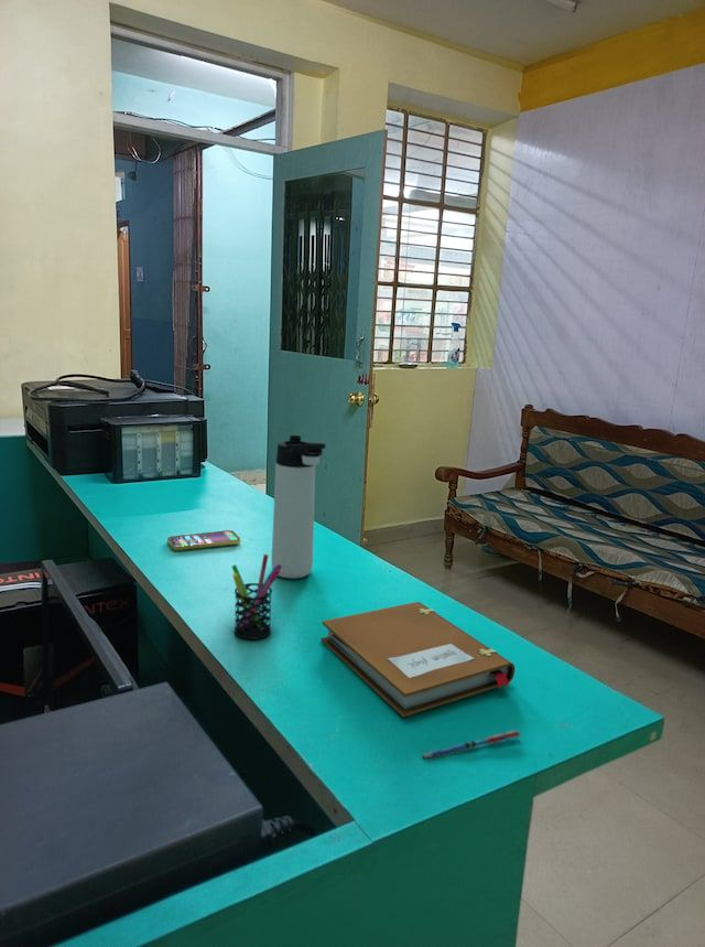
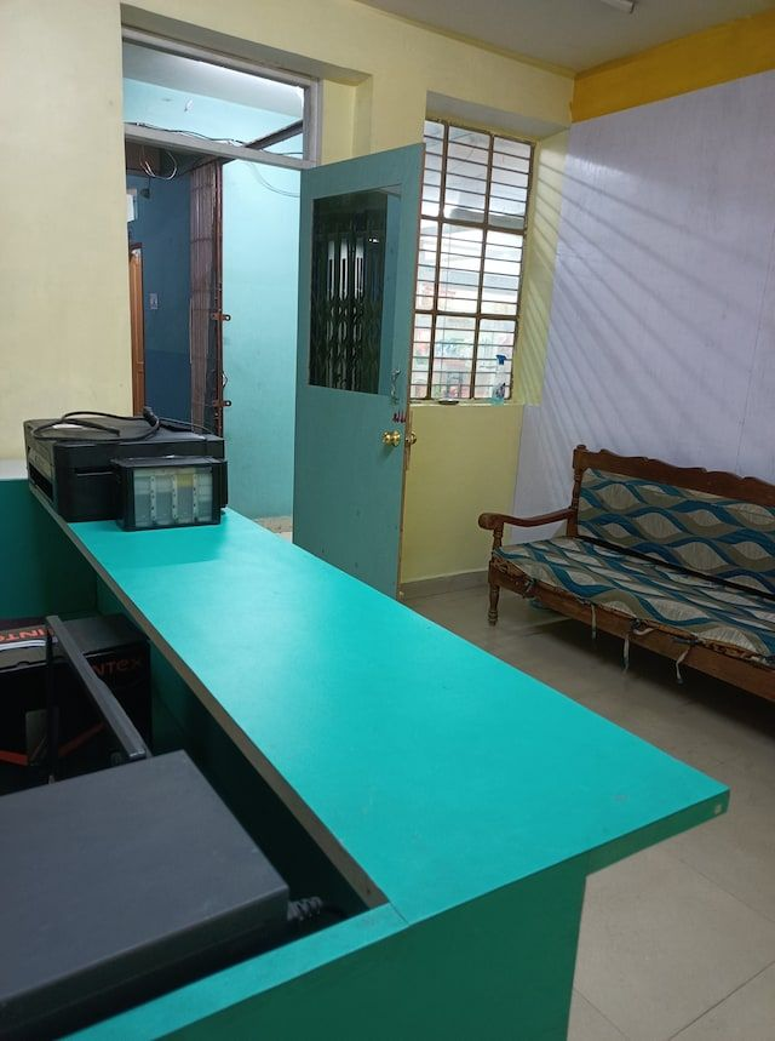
- pen (473, 743)
- notebook (416, 652)
- smartphone (204, 539)
- pen holder (250, 593)
- thermos bottle (299, 508)
